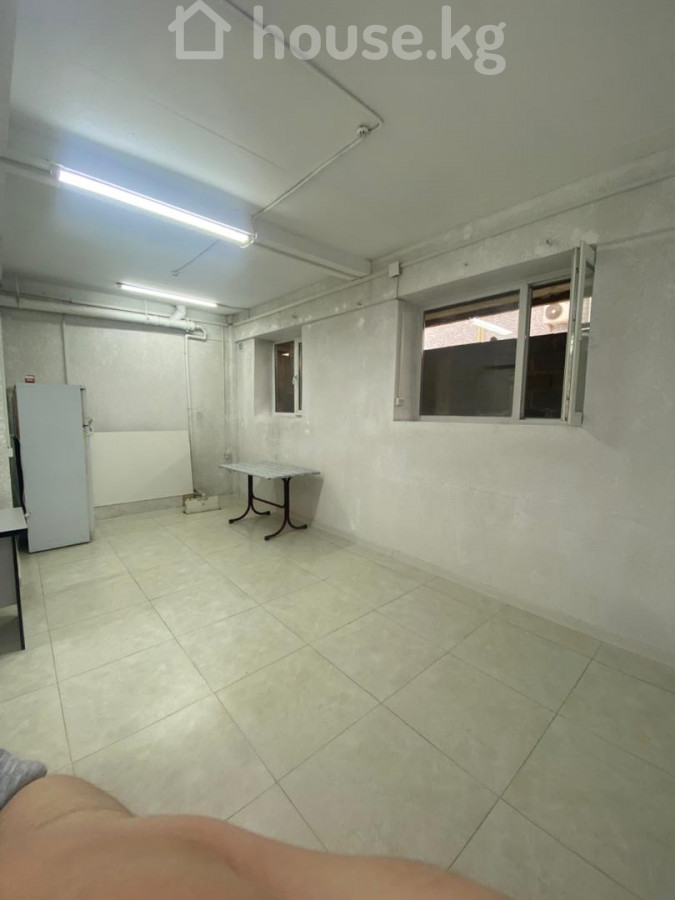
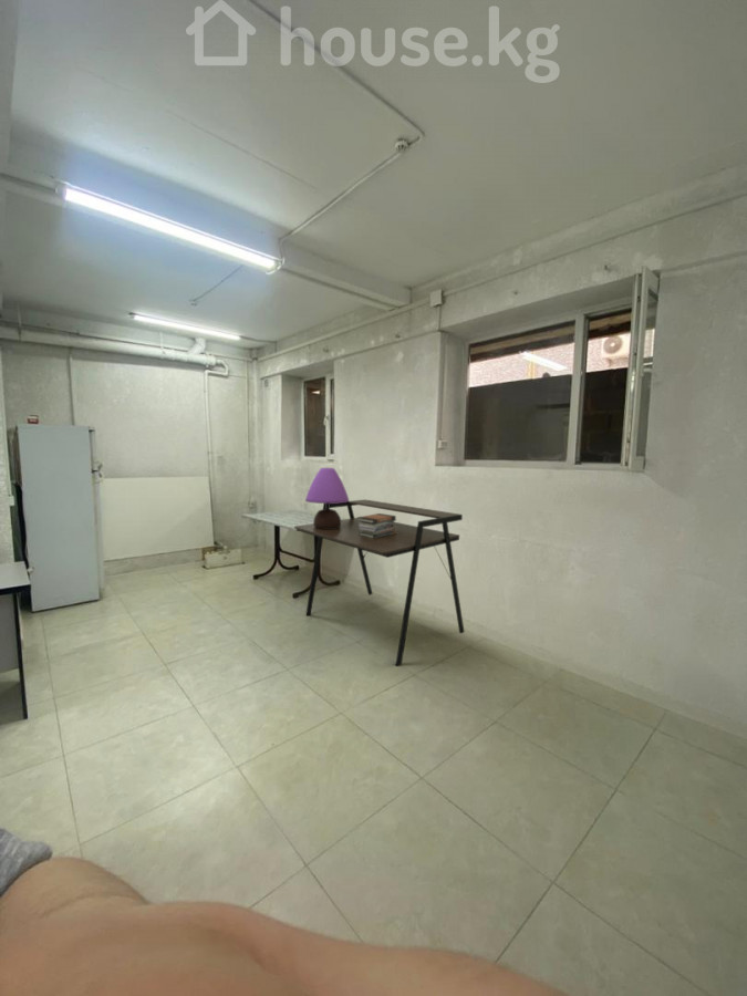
+ desk (366, 570)
+ book stack (376, 525)
+ table lamp (326, 497)
